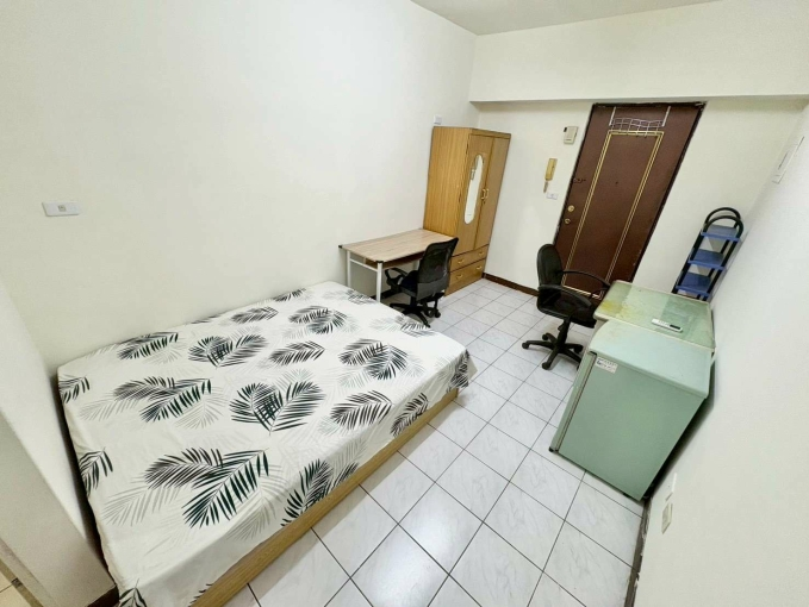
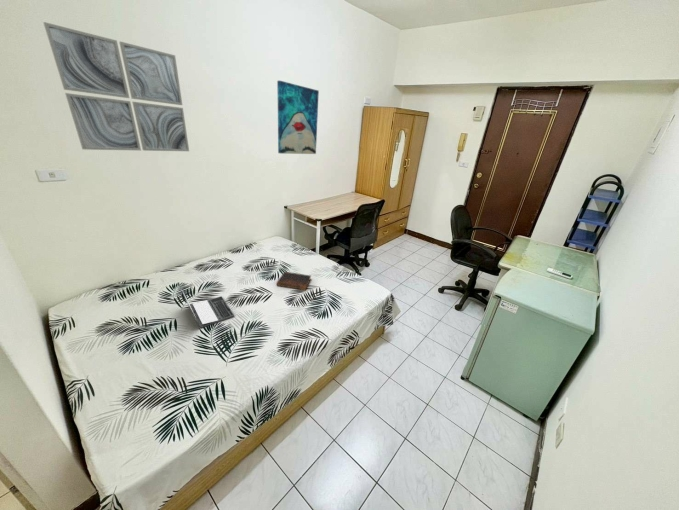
+ wall art (129, 101)
+ wall art (298, 121)
+ book (294, 280)
+ laptop (207, 300)
